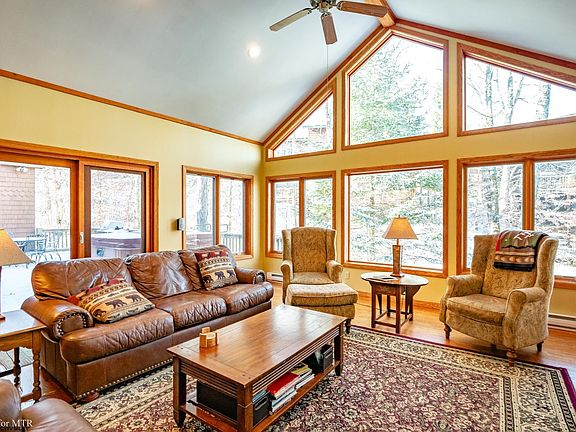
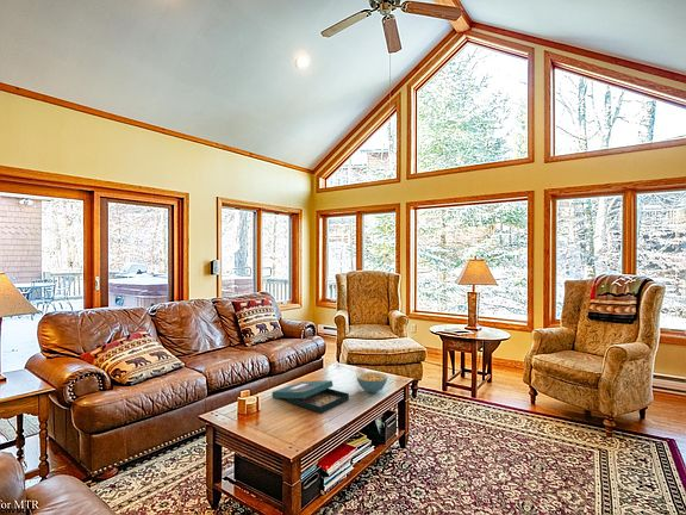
+ board game (310, 391)
+ cereal bowl (372, 384)
